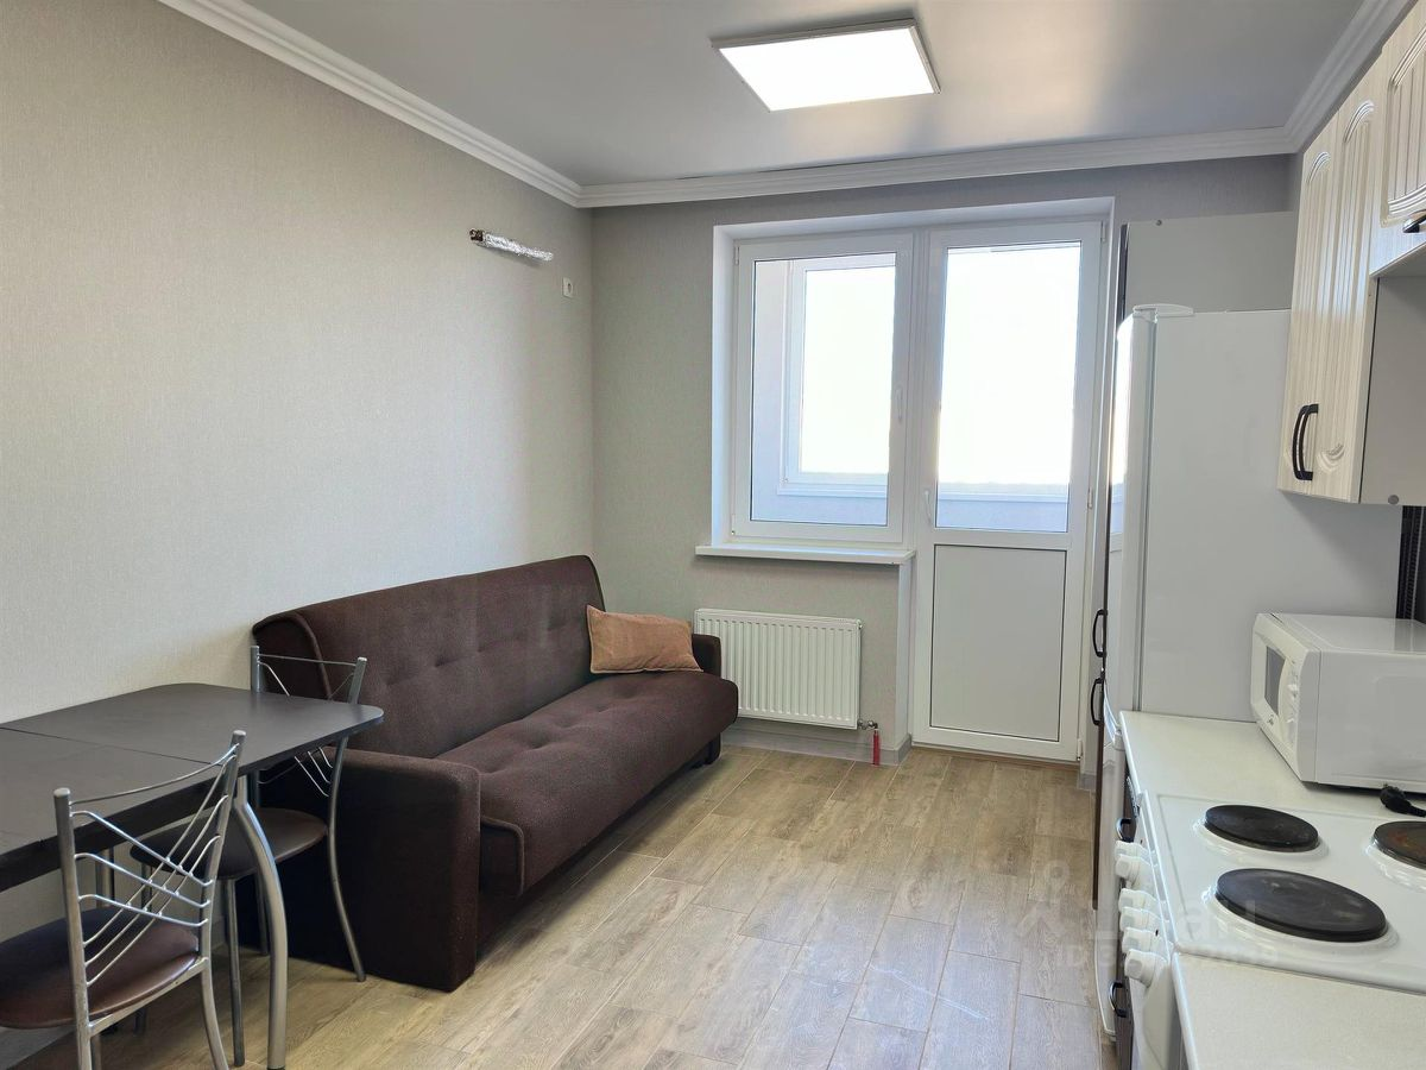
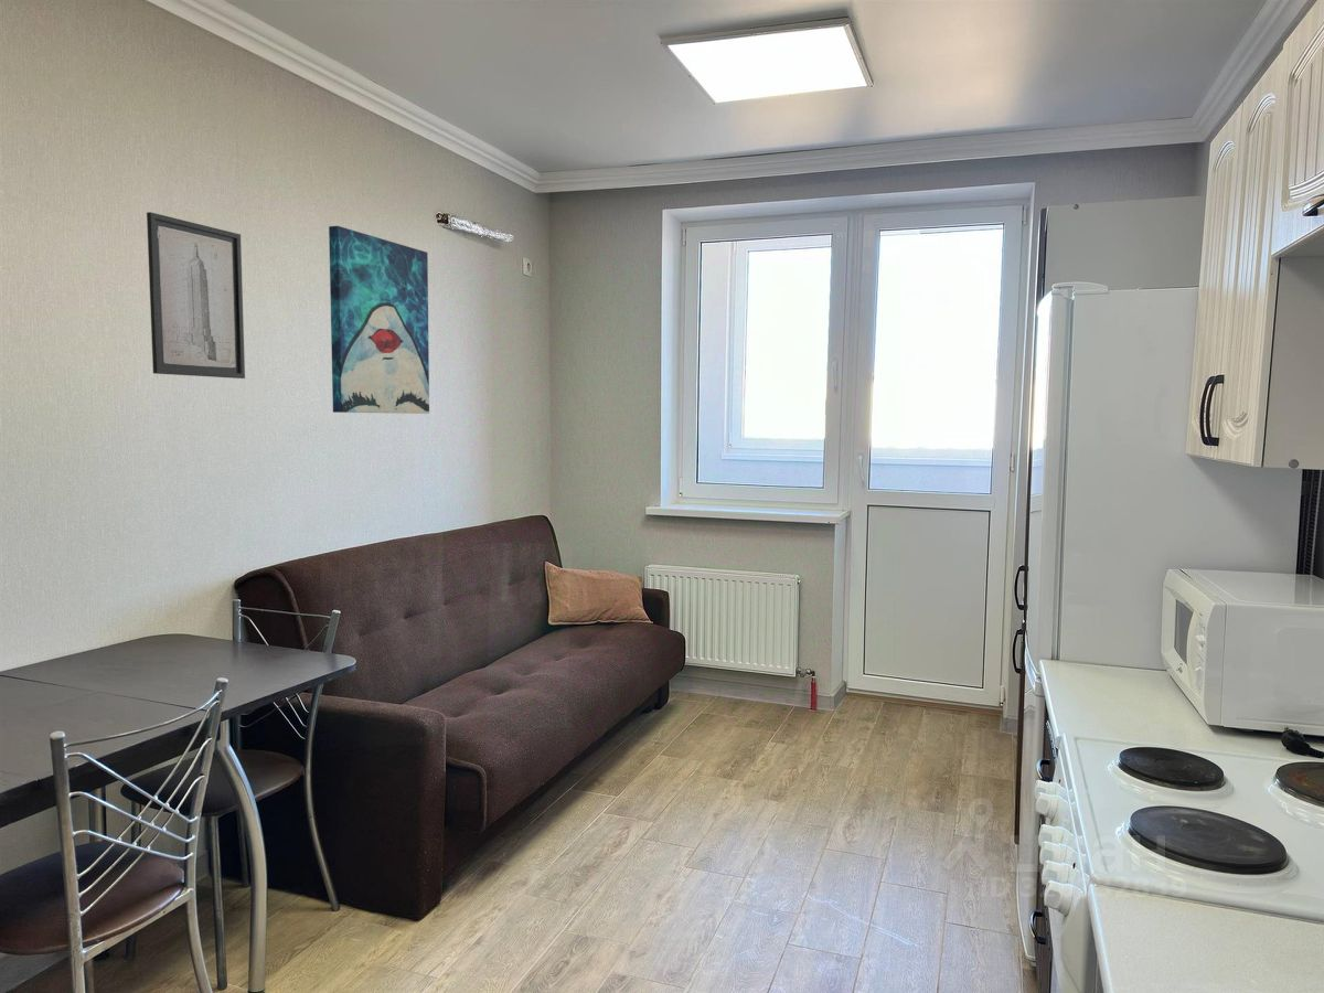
+ wall art (383, 327)
+ wall art (199, 300)
